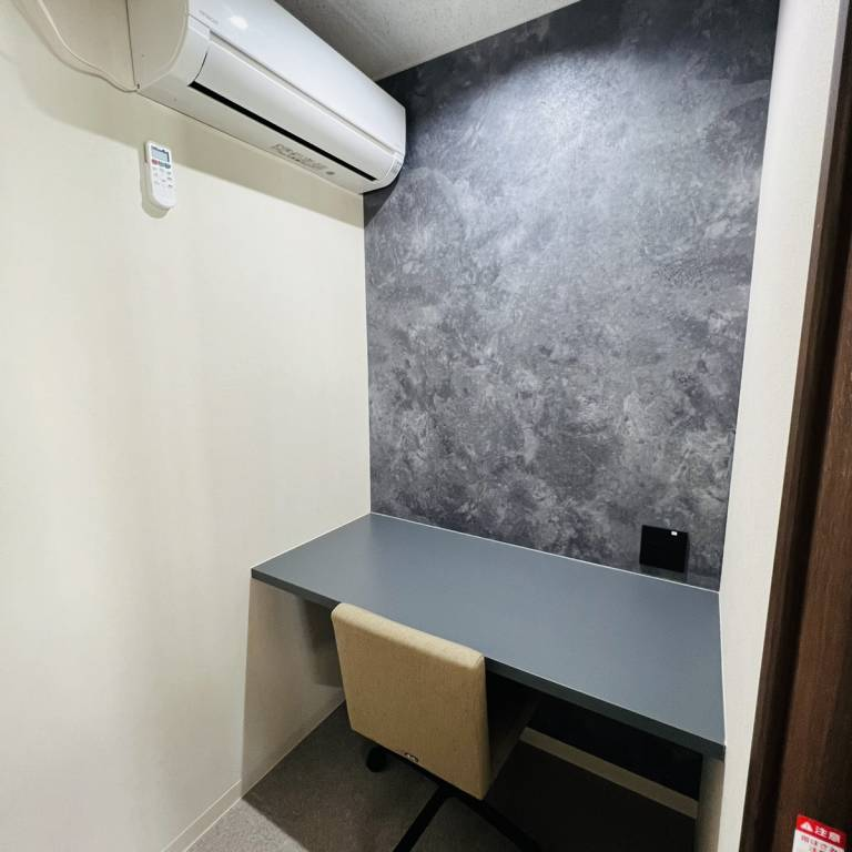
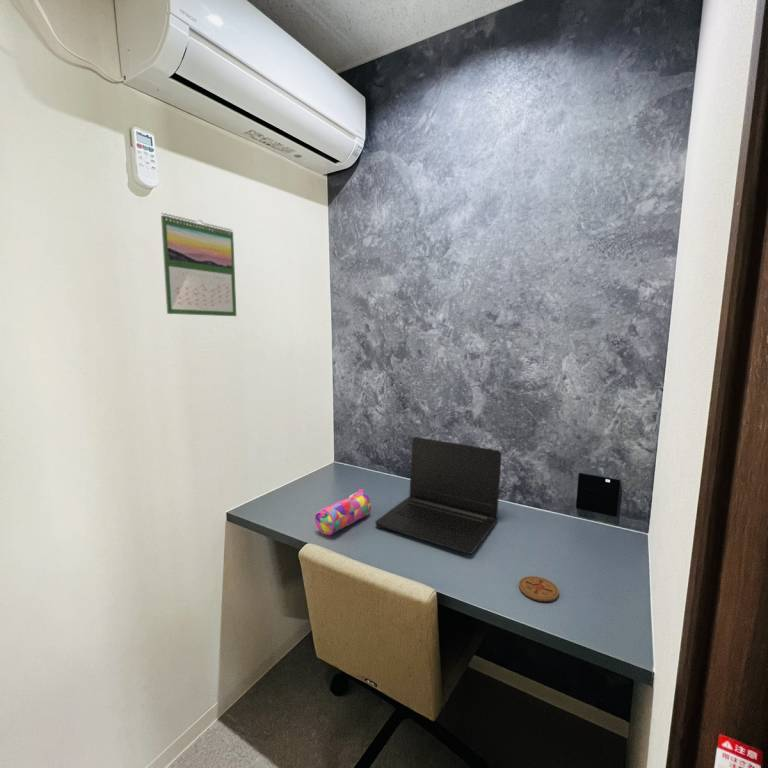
+ laptop (438, 488)
+ calendar (201, 268)
+ coaster (538, 588)
+ pencil case (344, 511)
